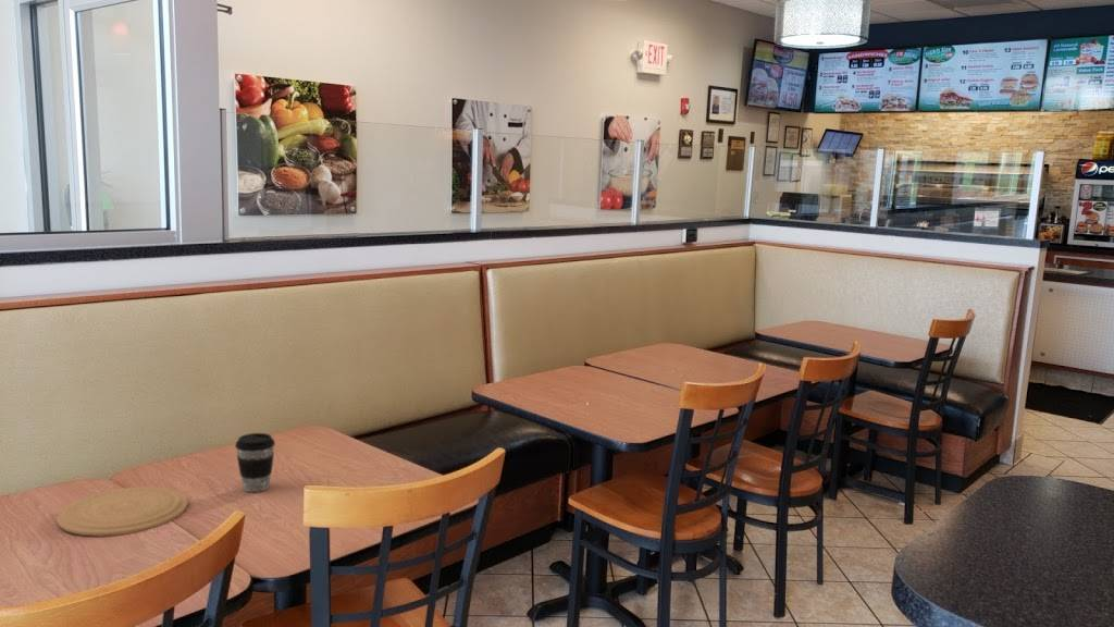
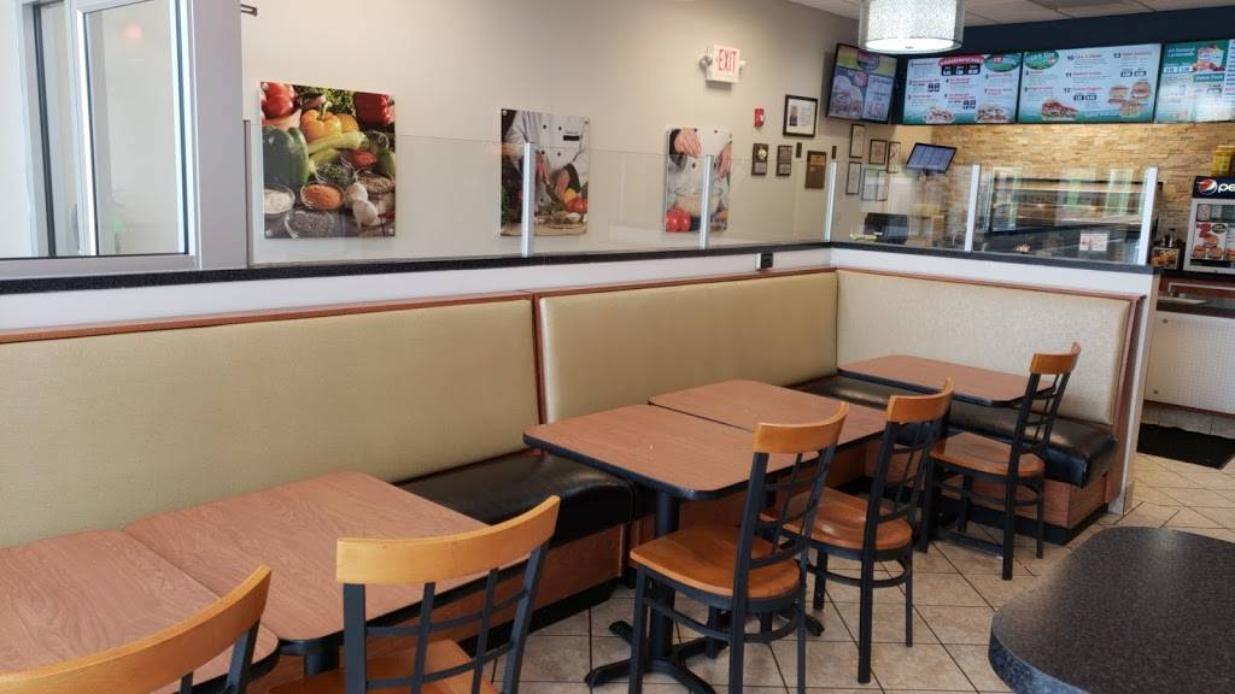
- coffee cup (256, 463)
- plate (124, 508)
